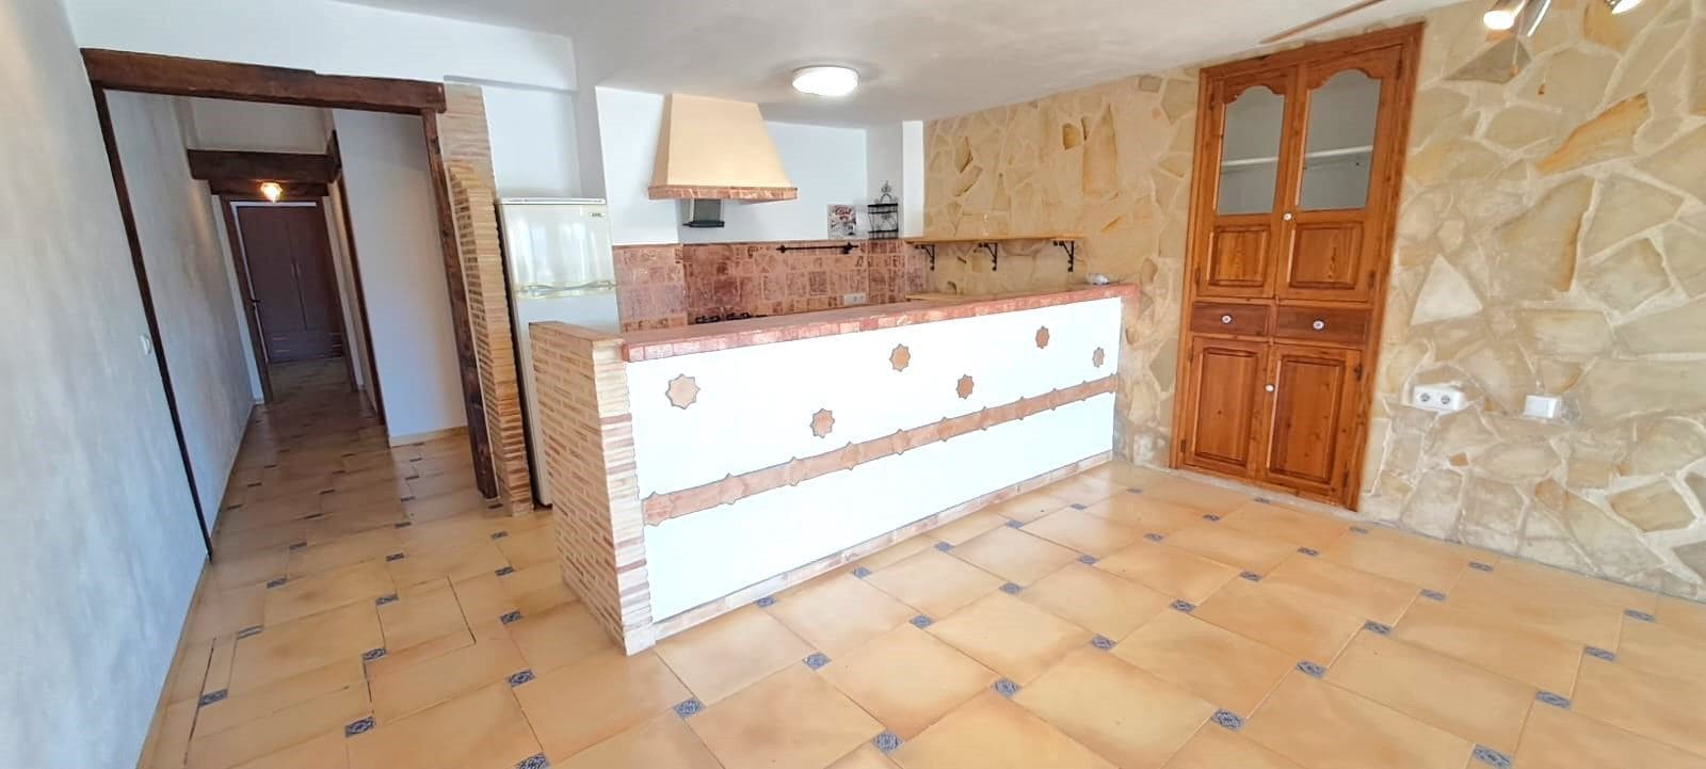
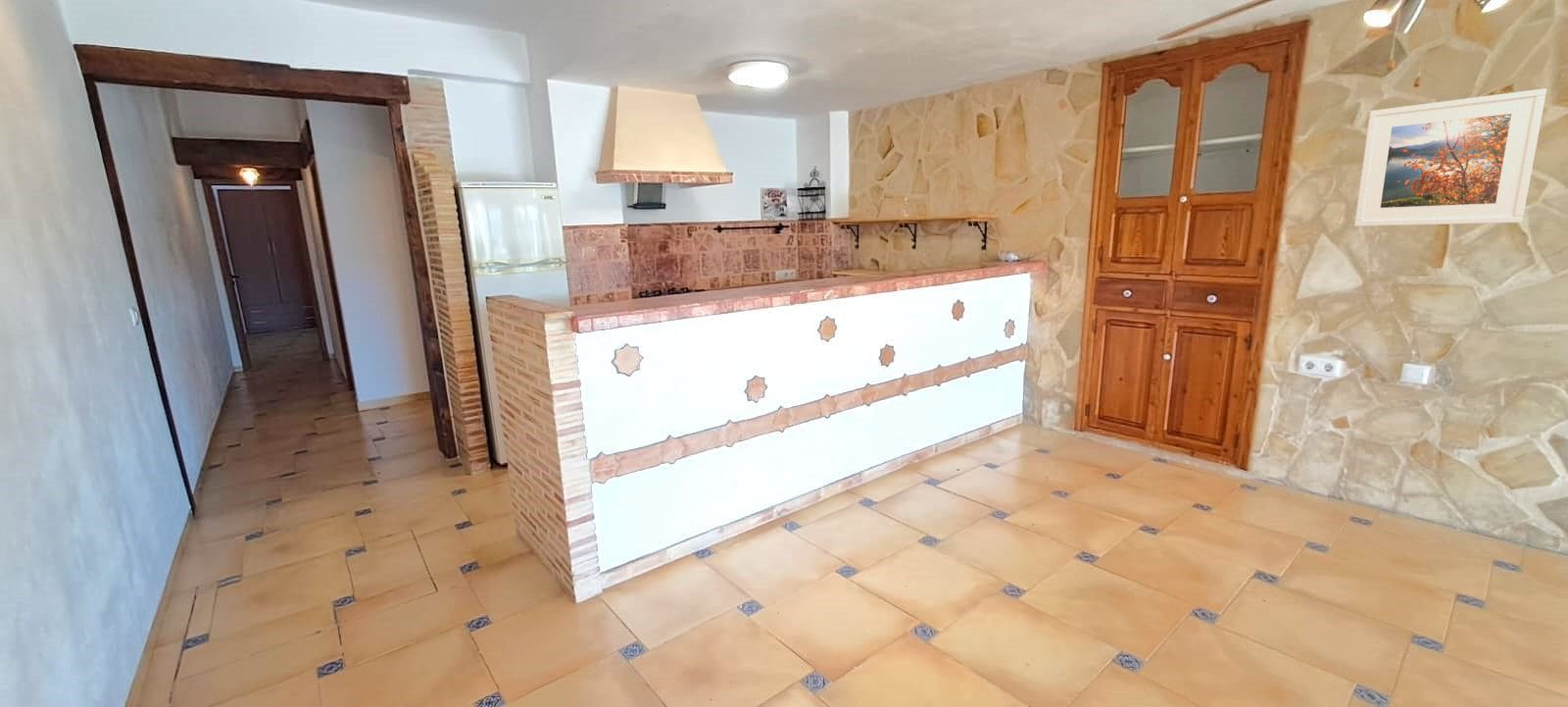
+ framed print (1442, 164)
